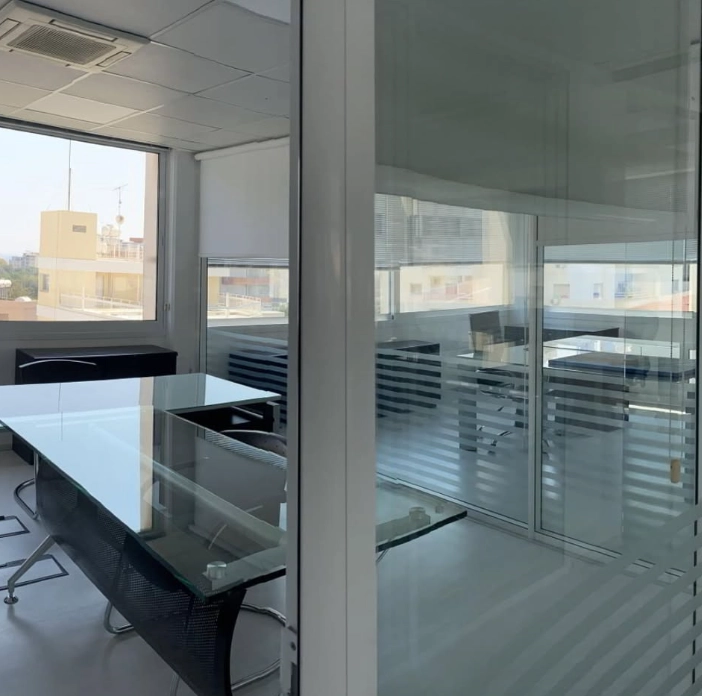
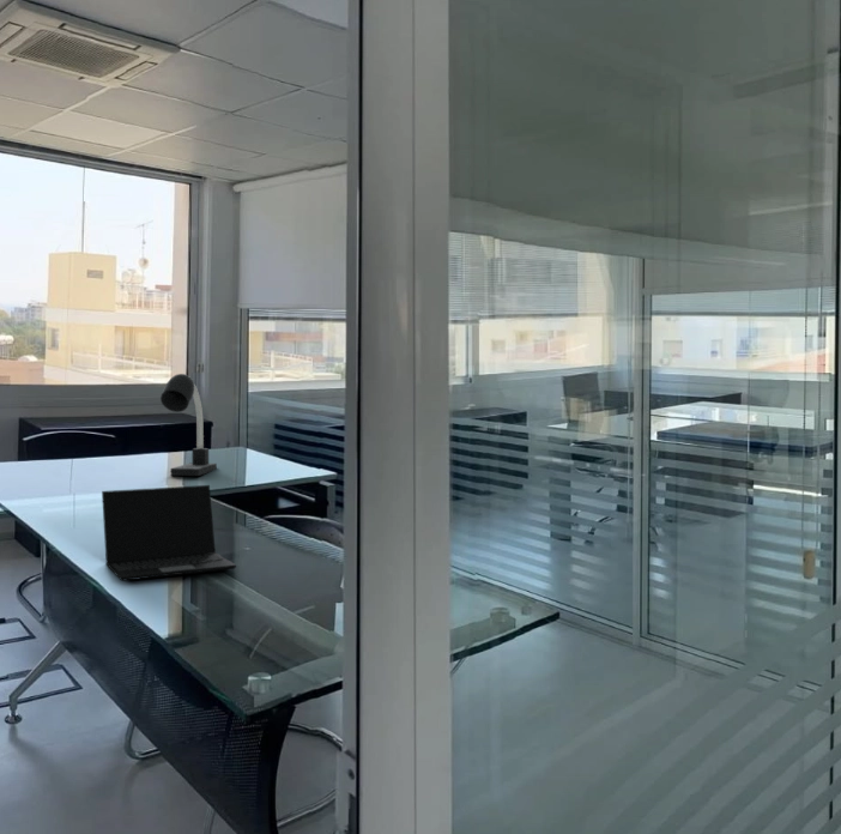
+ desk lamp (196, 424)
+ laptop (168, 528)
